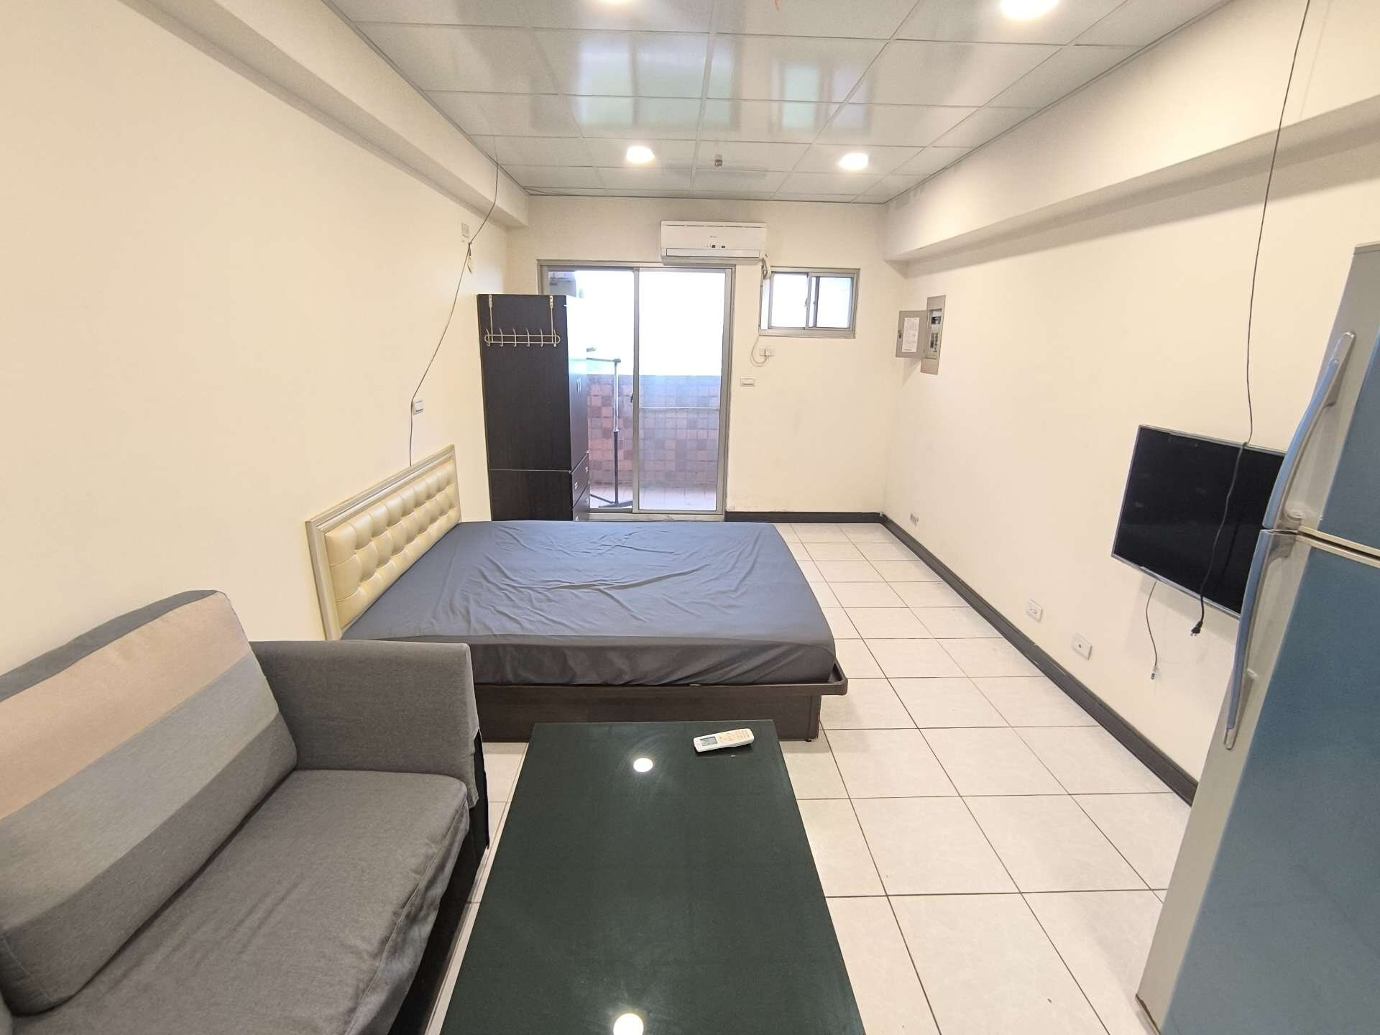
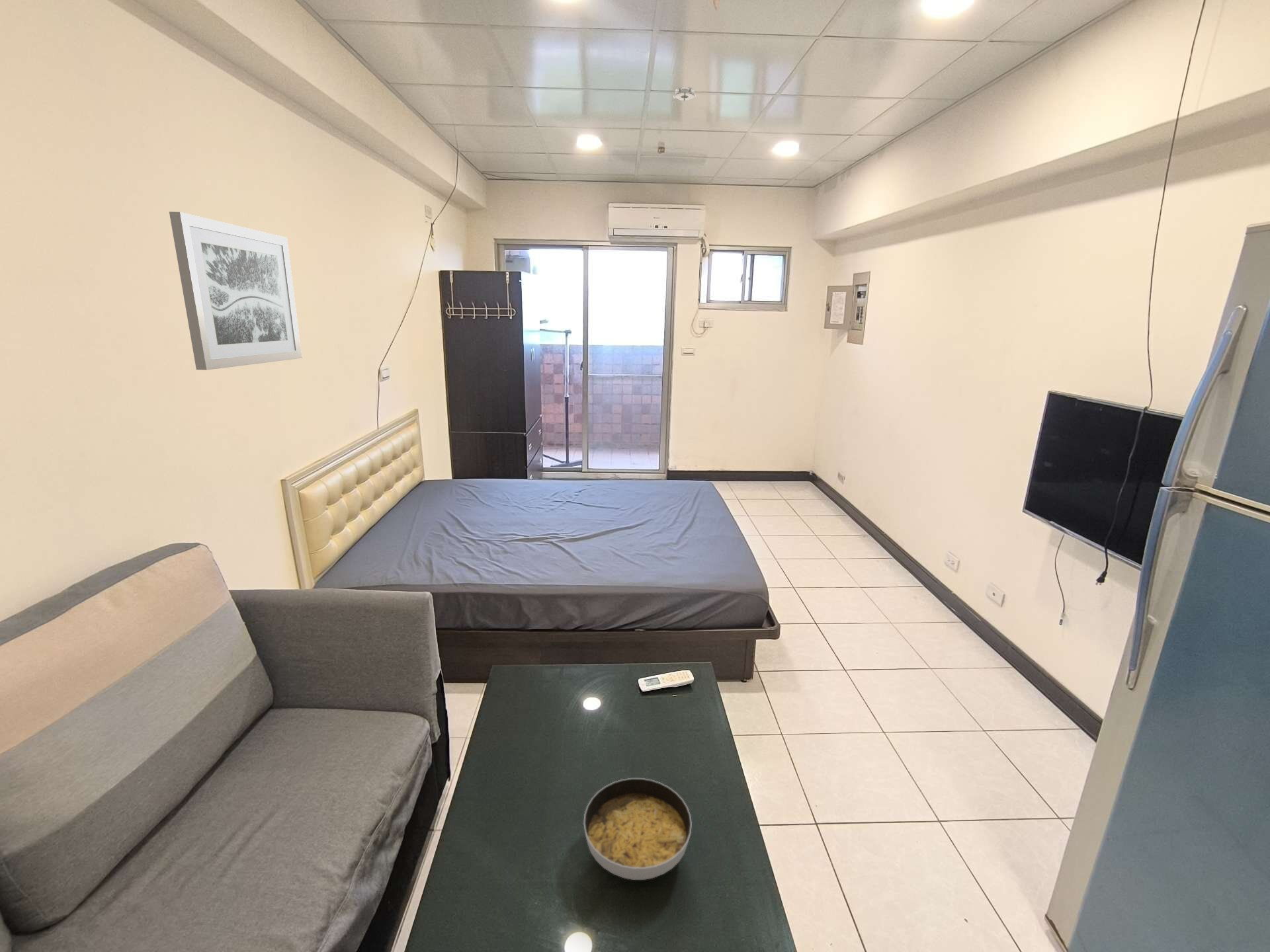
+ smoke detector (684, 93)
+ wall art (246, 297)
+ soup bowl (637, 834)
